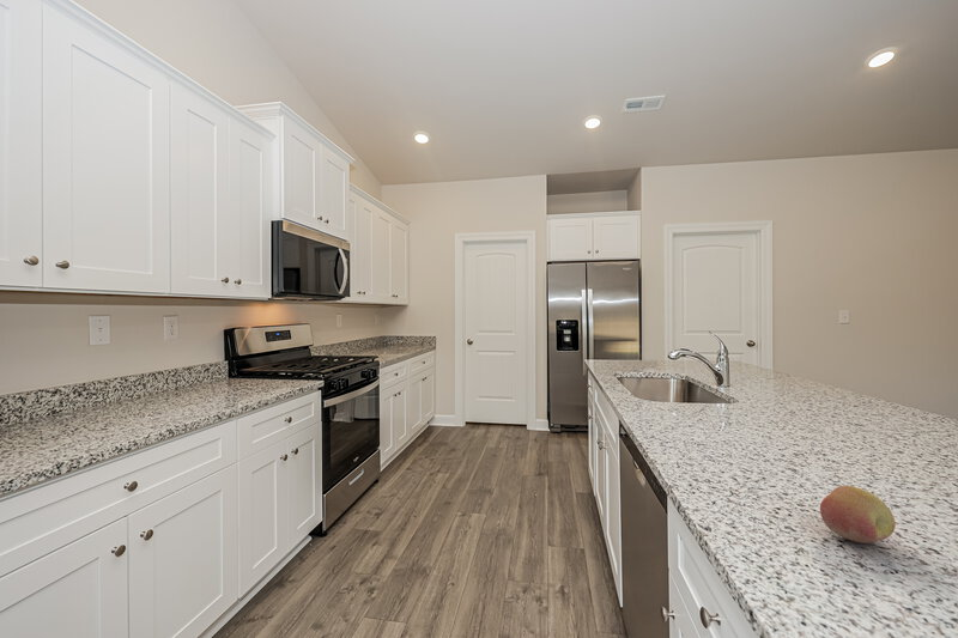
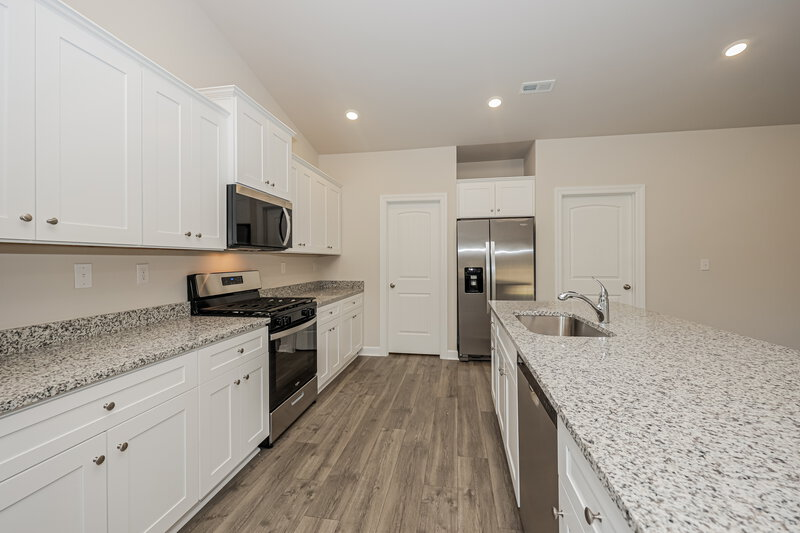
- fruit (854, 512)
